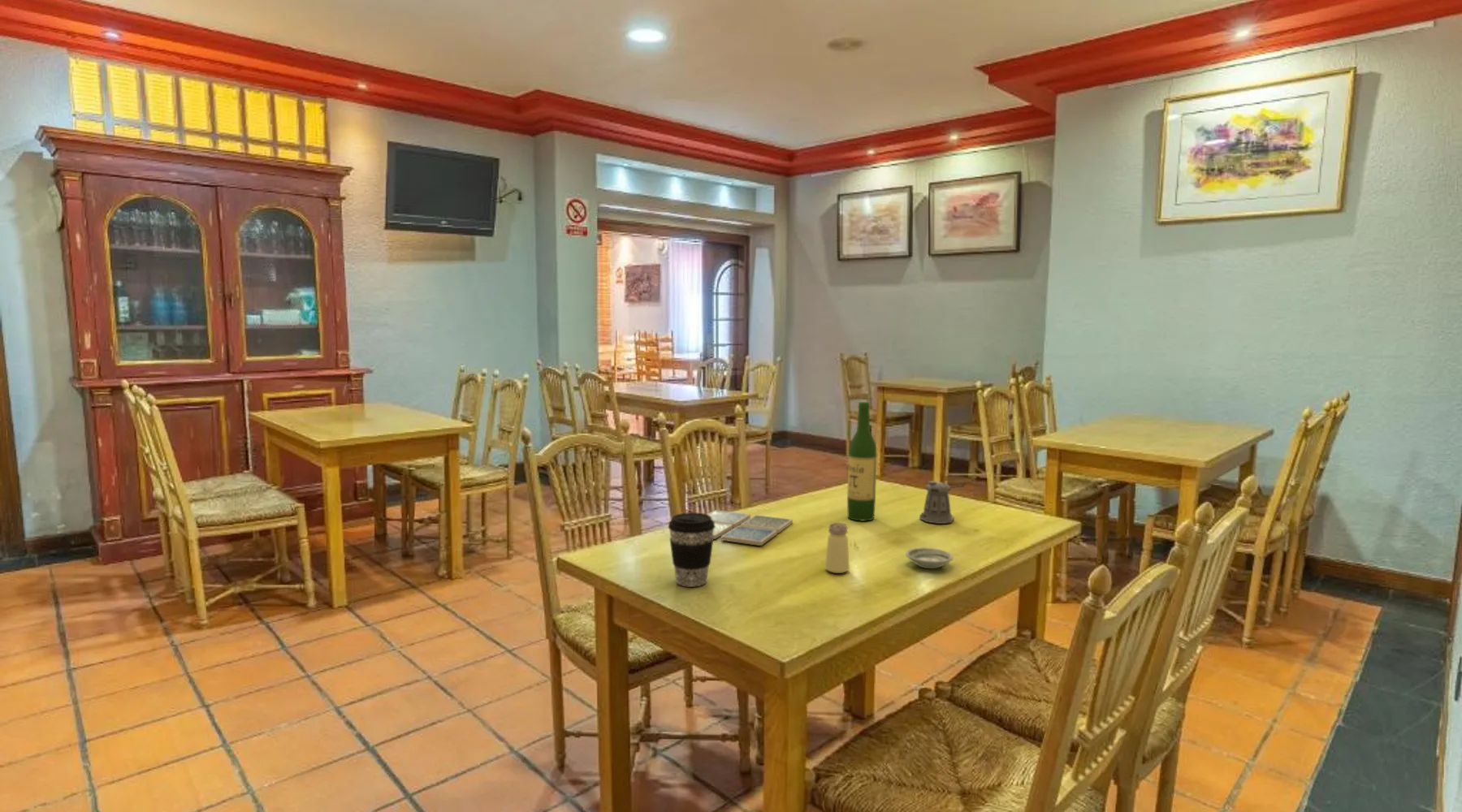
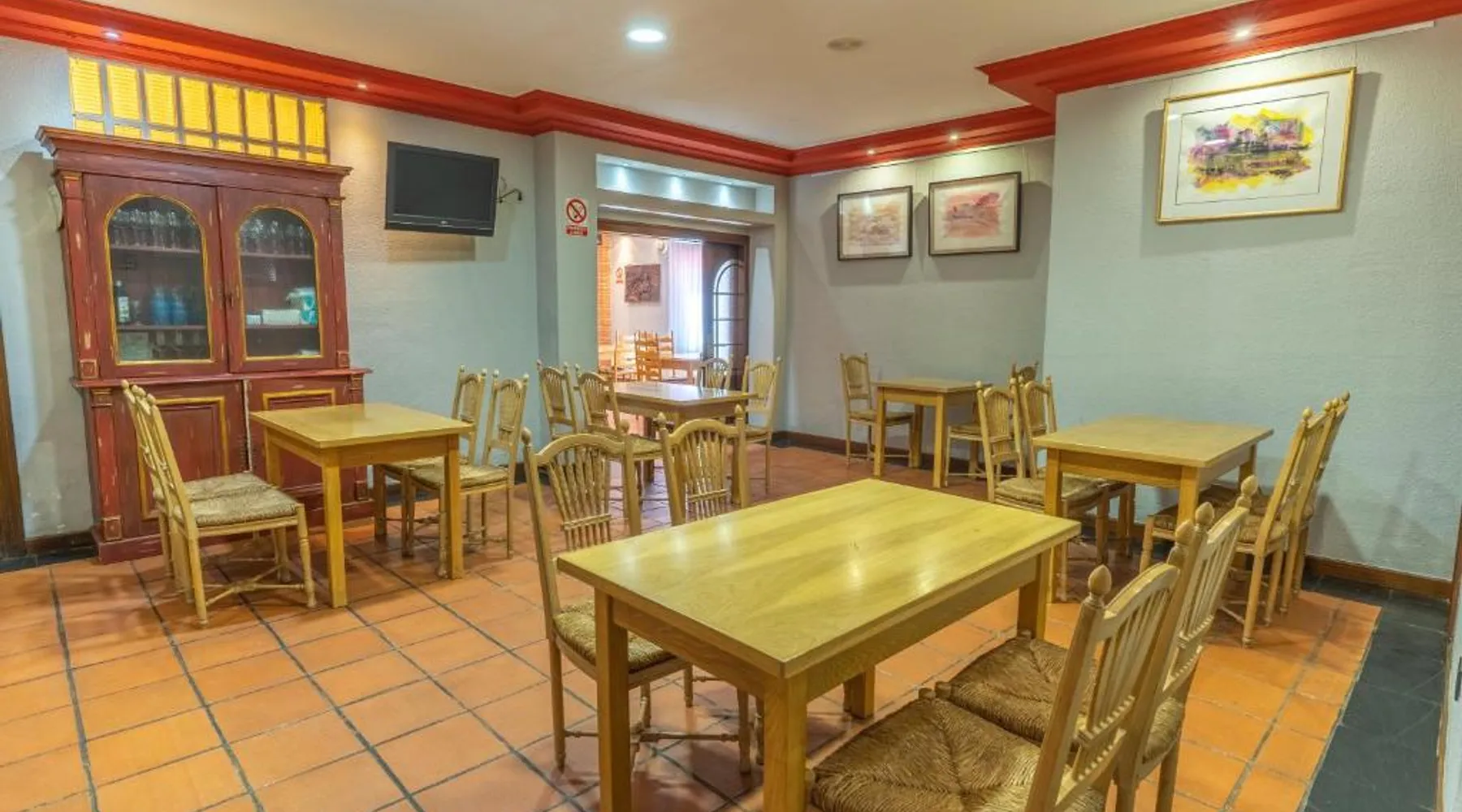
- drink coaster (736, 525)
- saltshaker (837, 546)
- wine bottle (862, 460)
- coffee cup (691, 549)
- saucer (928, 559)
- pepper shaker (941, 499)
